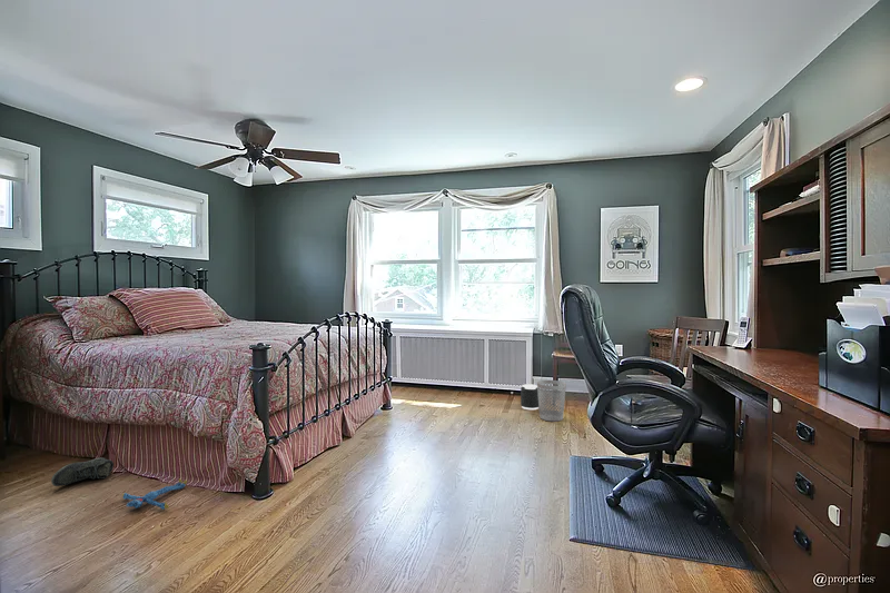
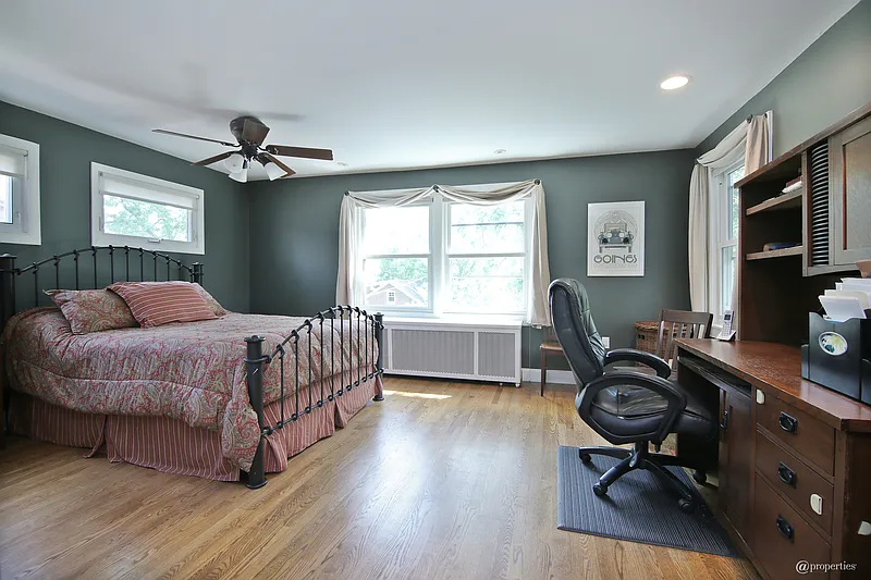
- wastebasket (551, 401)
- sneaker (87, 471)
- plush toy (158, 493)
- speaker (530, 396)
